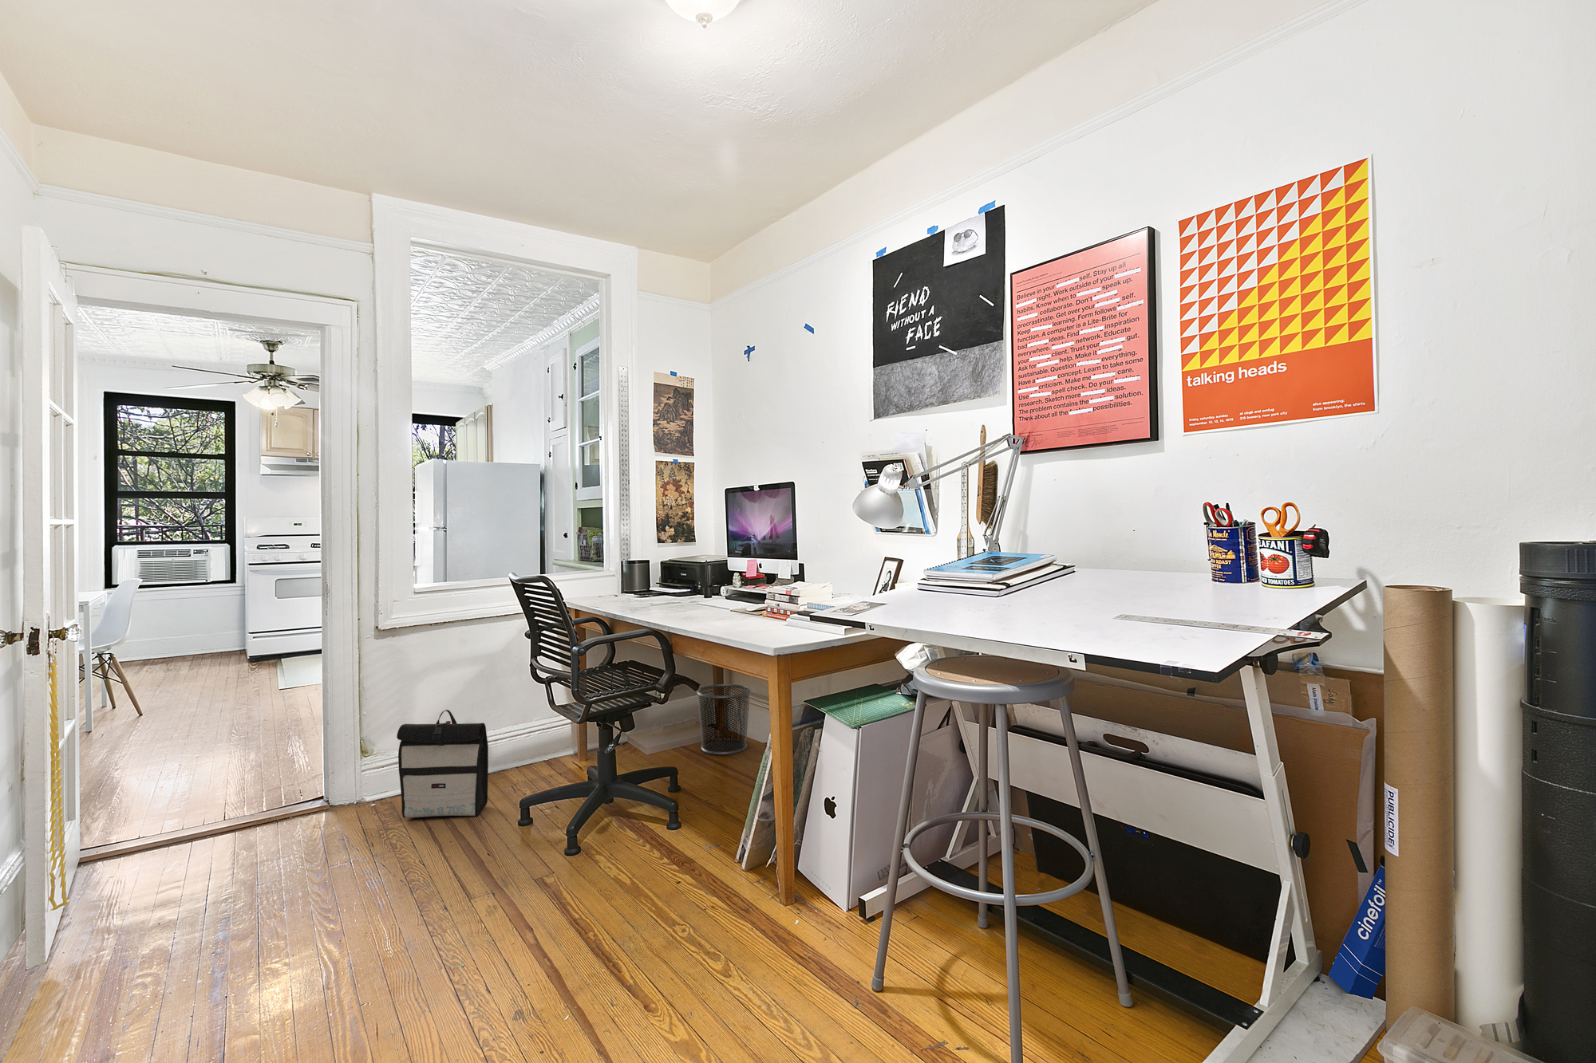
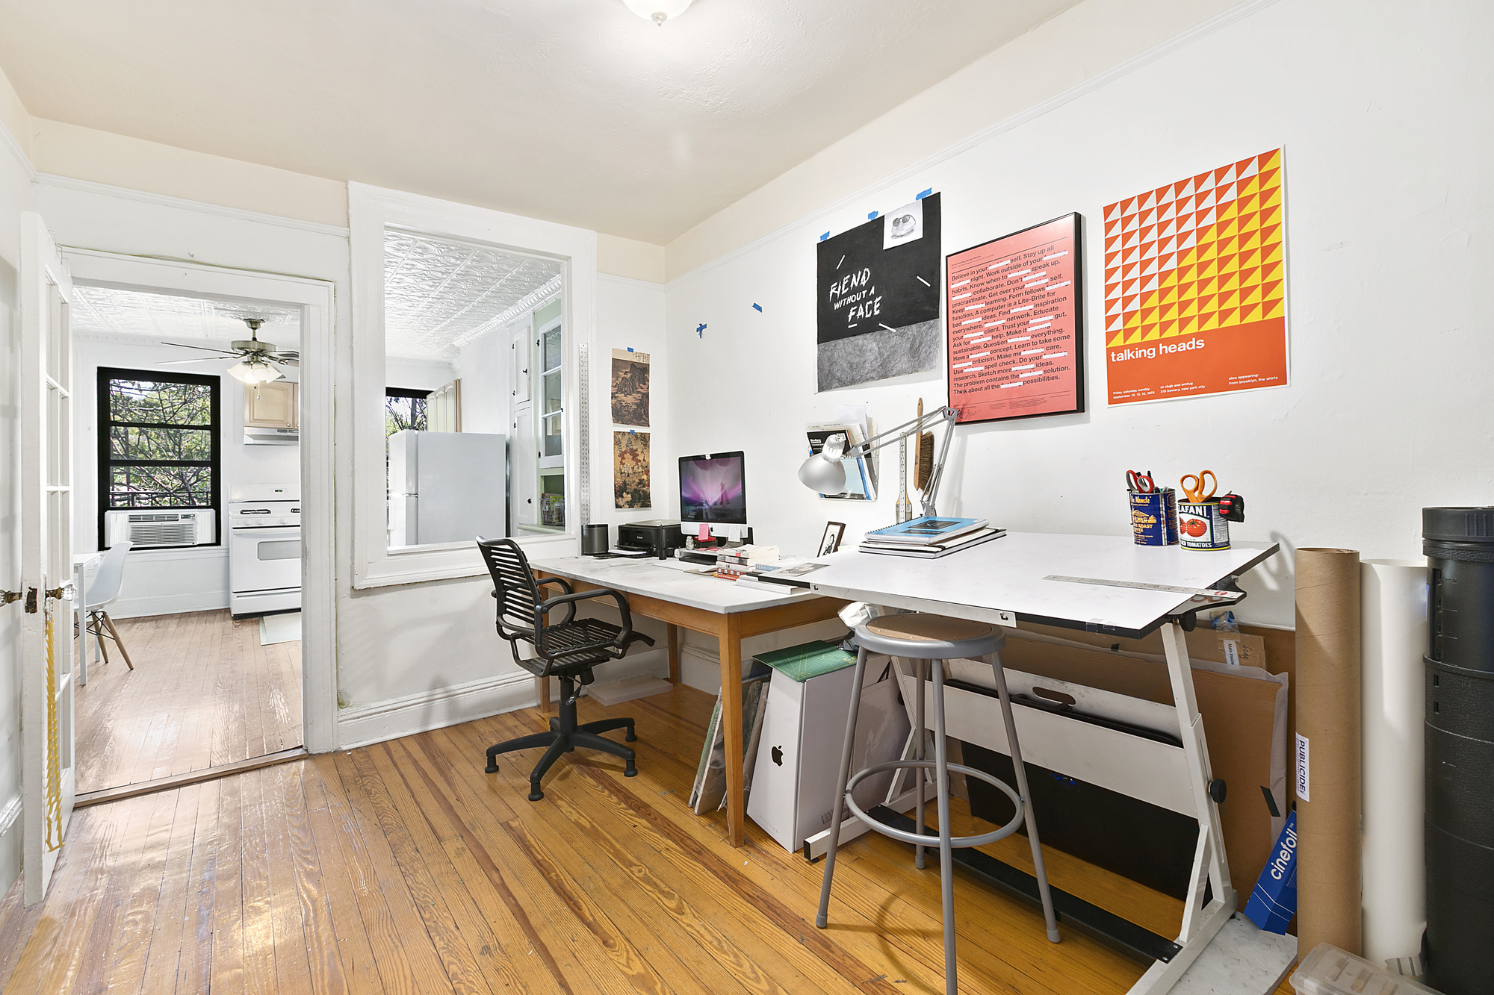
- backpack (445, 763)
- waste bin (723, 719)
